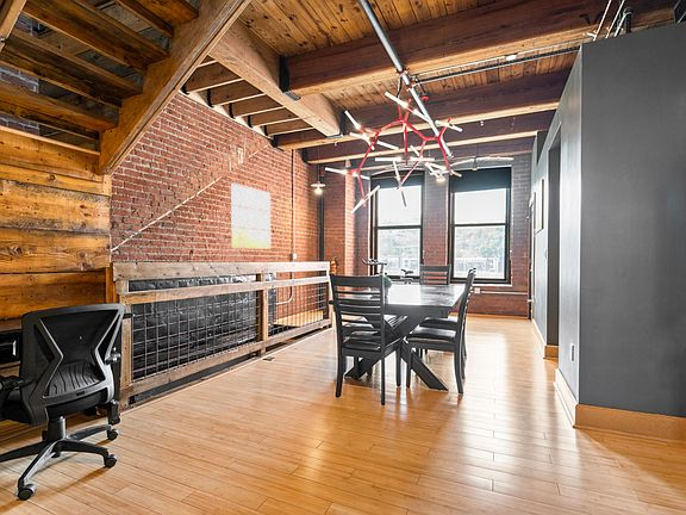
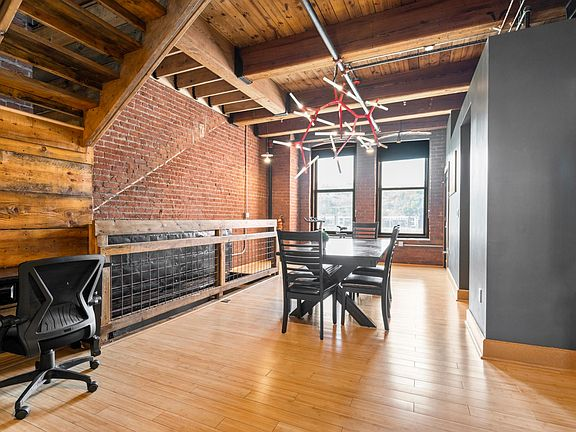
- wall art (251, 218)
